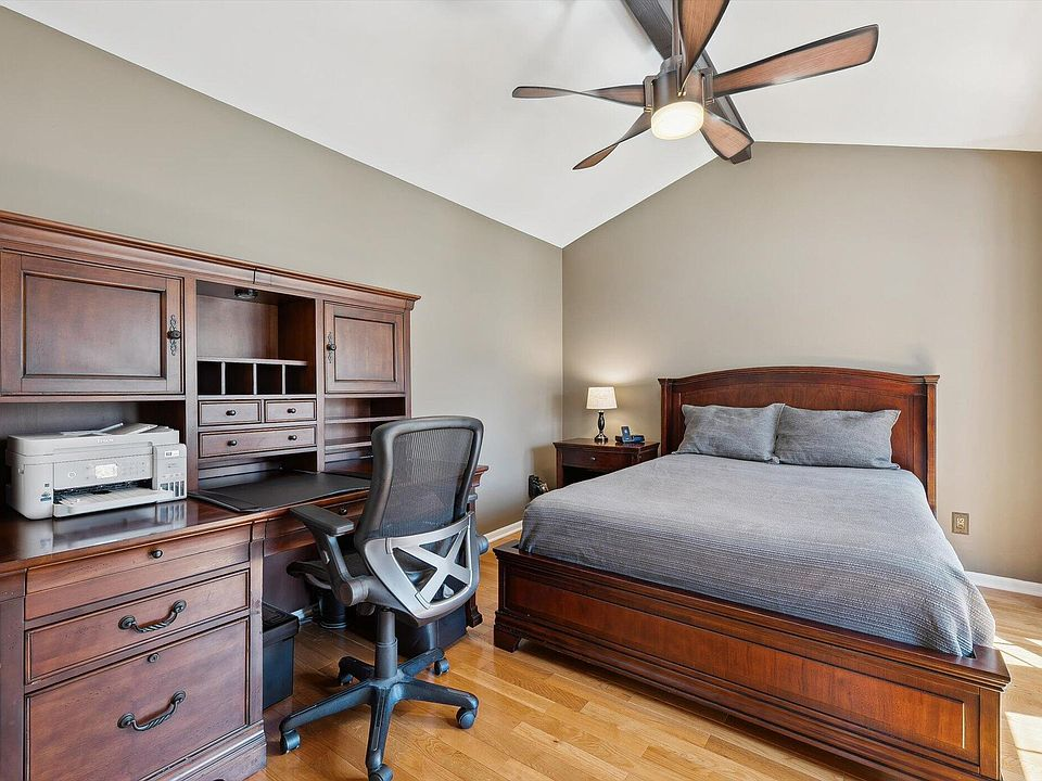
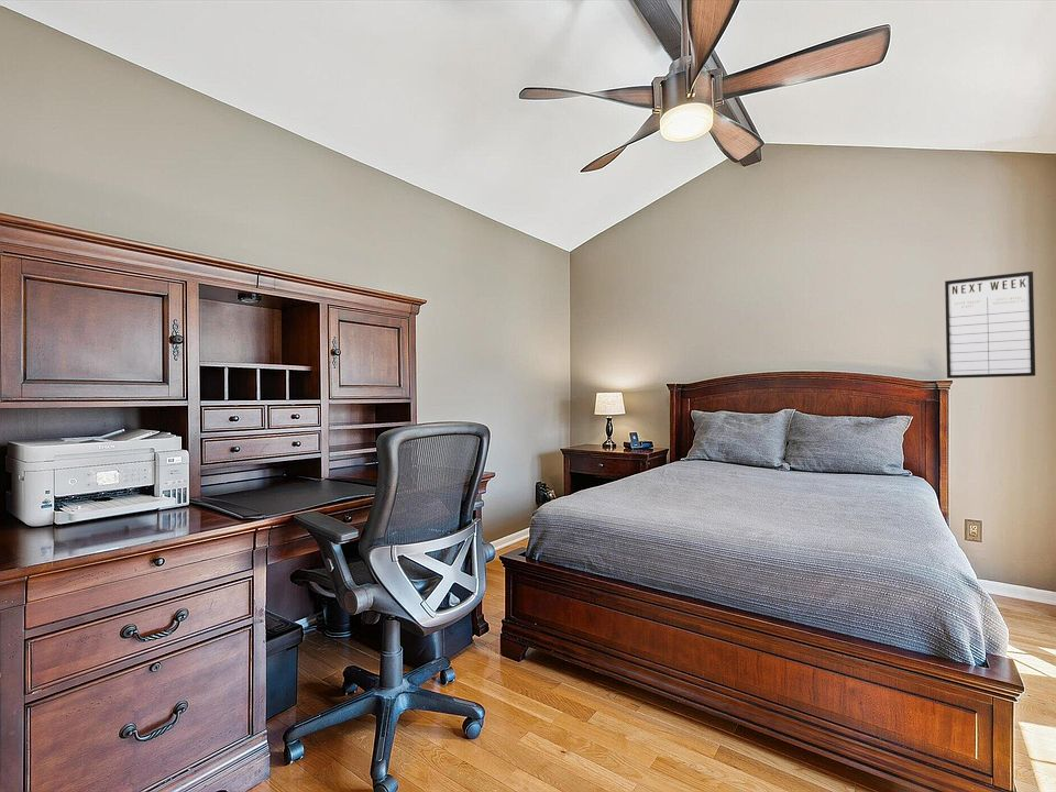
+ writing board (988, 327)
